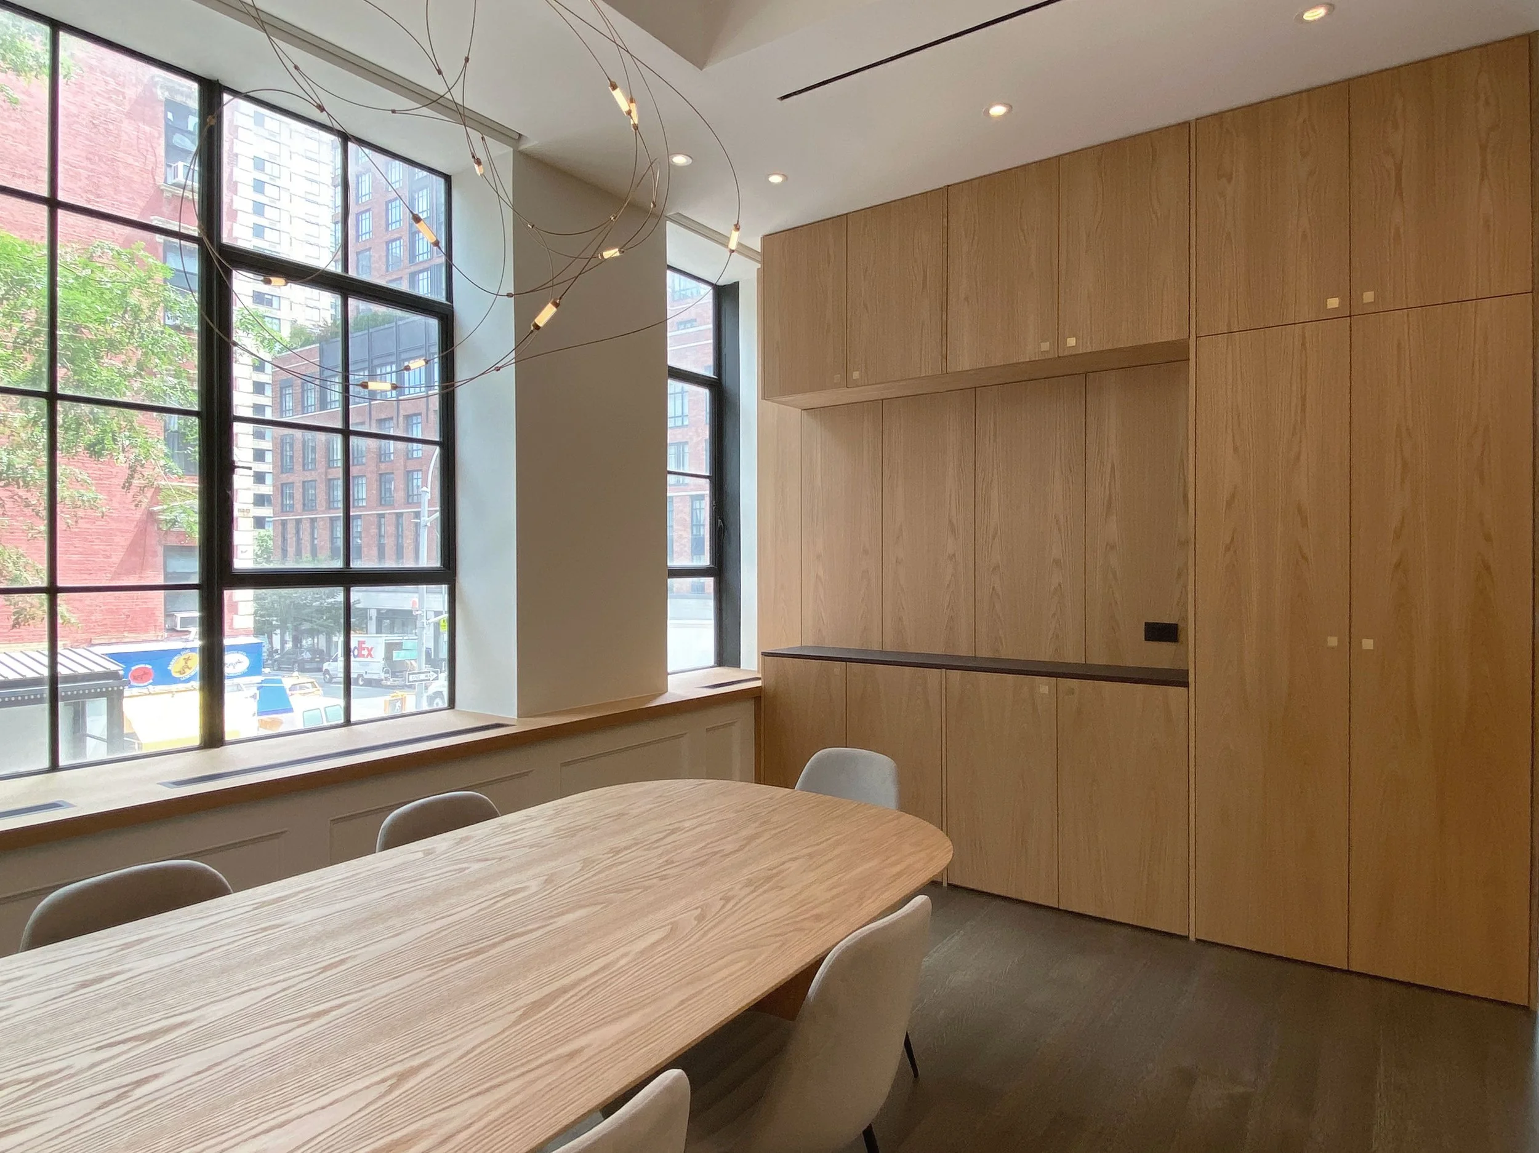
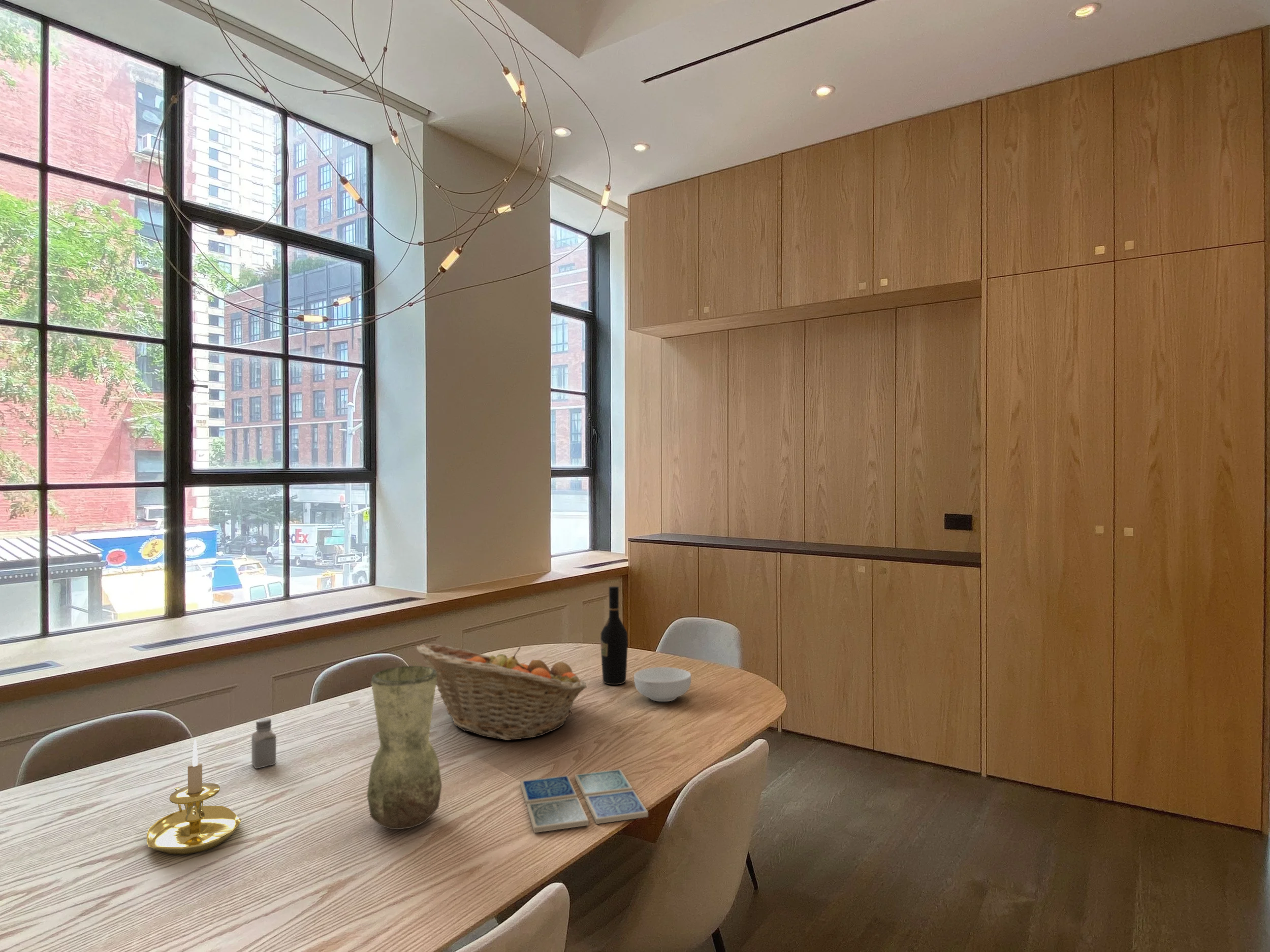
+ candle holder (193, 785)
+ saltshaker (264, 741)
+ fruit basket (501, 681)
+ cereal bowl (662, 685)
+ vase (404, 747)
+ drink coaster (579, 799)
+ wine bottle (614, 634)
